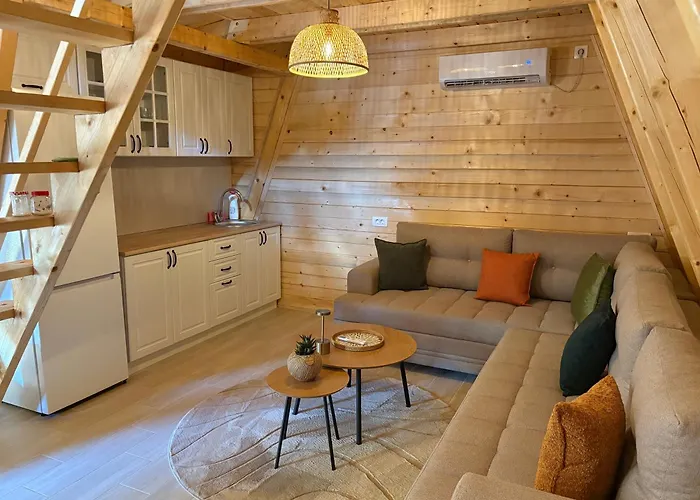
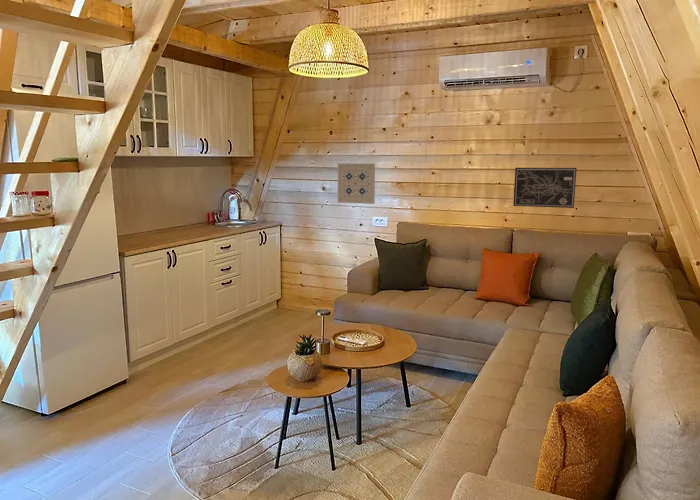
+ wall art (544, 187)
+ wall art (355, 183)
